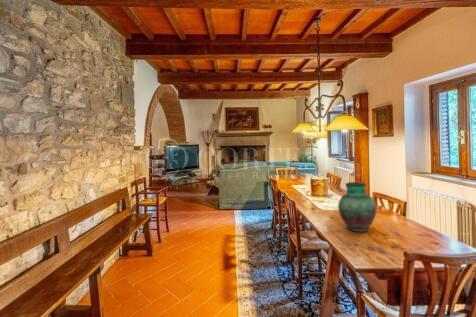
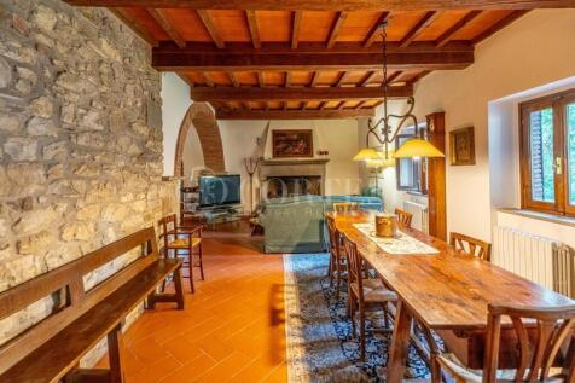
- vase (356, 206)
